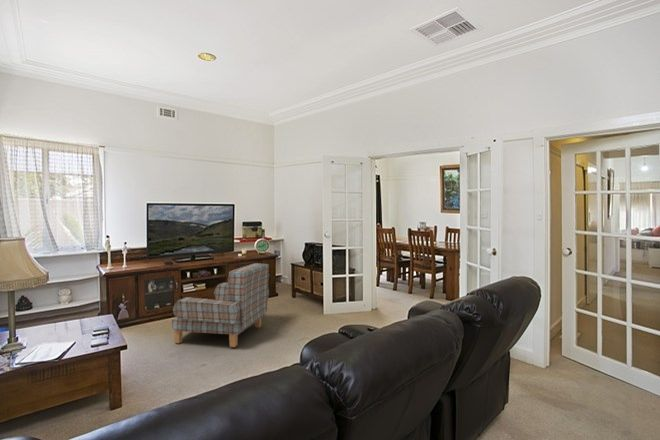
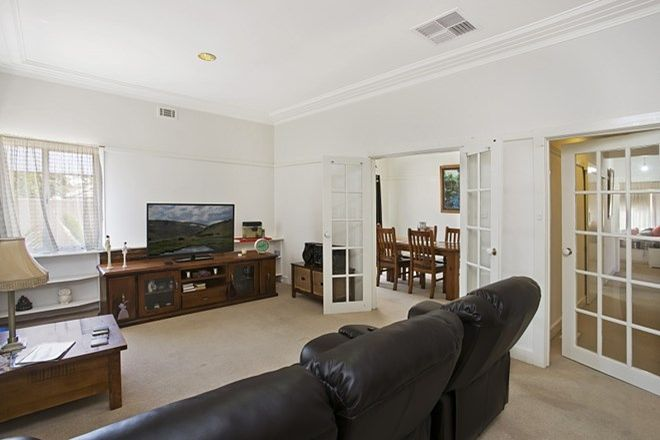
- armchair (223, 300)
